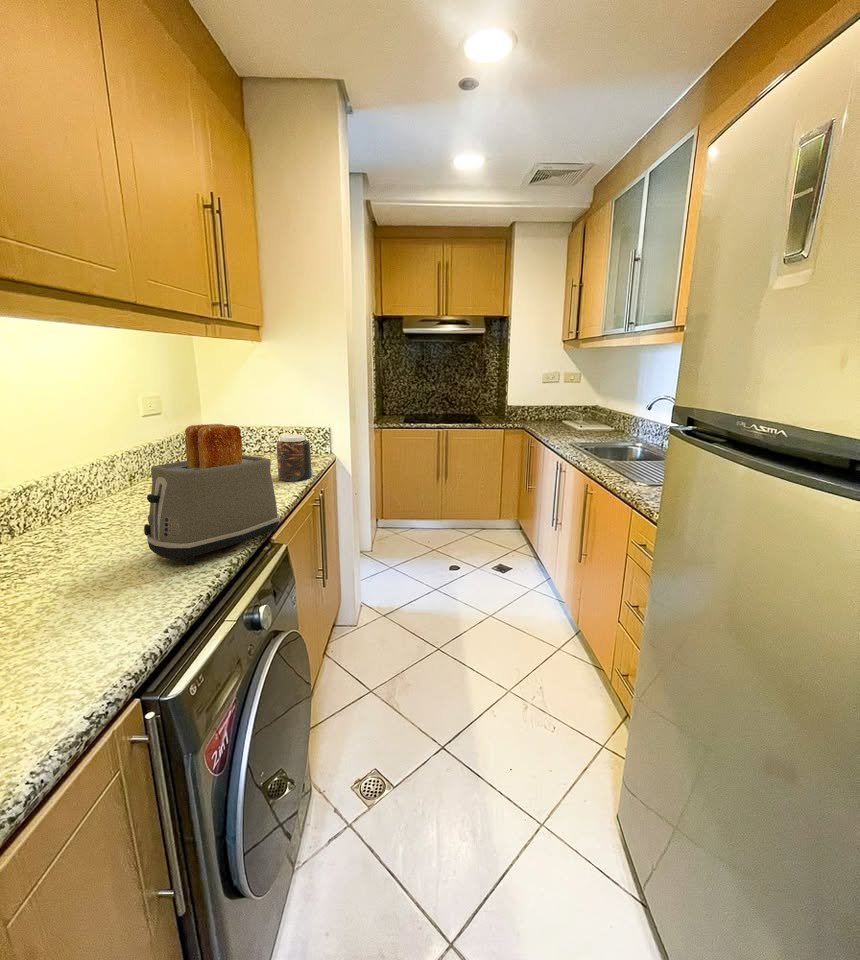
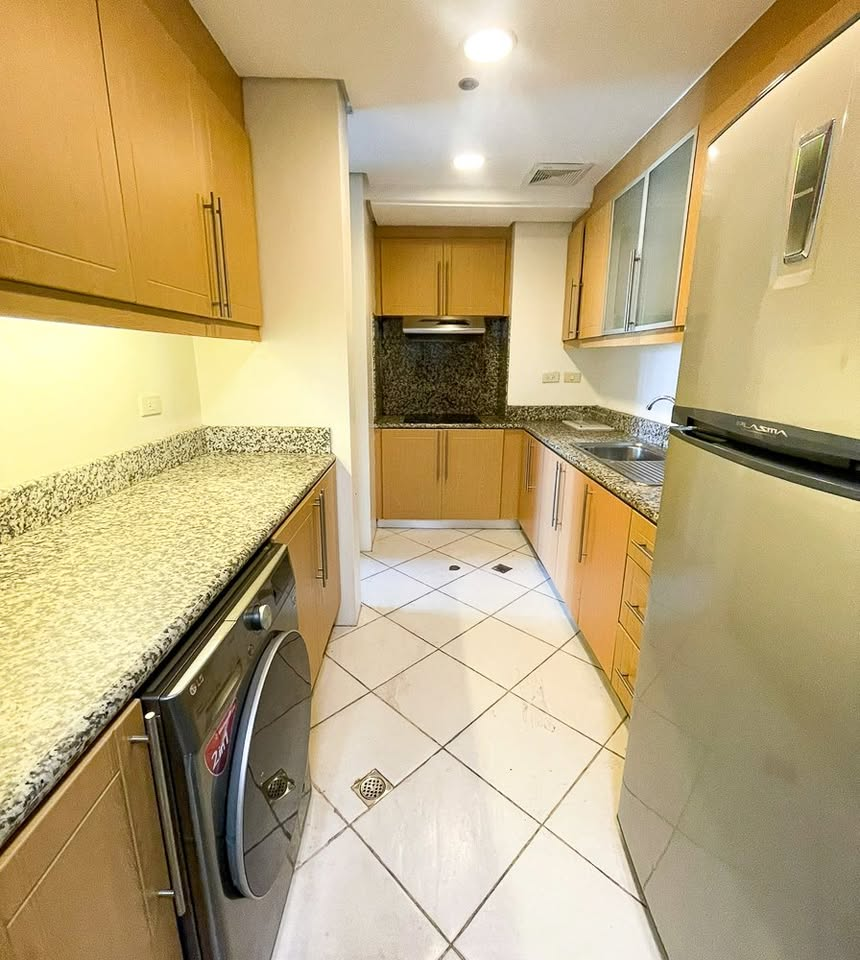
- toaster (214, 485)
- jar (294, 457)
